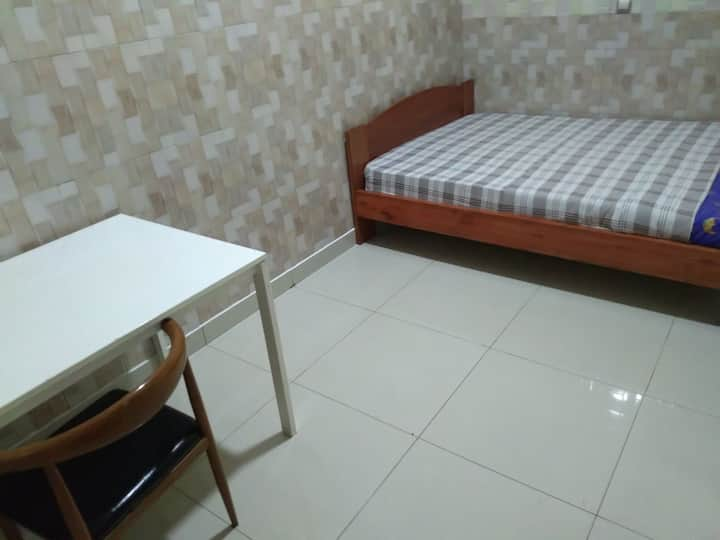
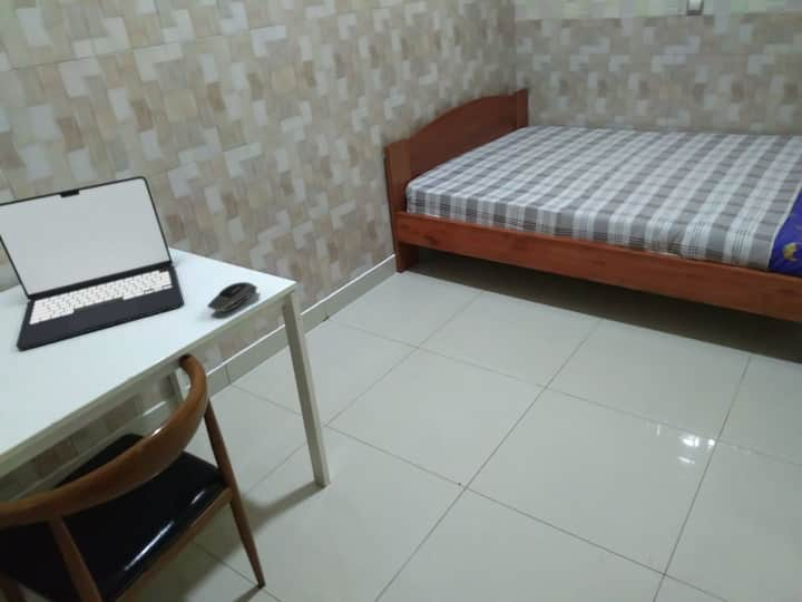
+ laptop (86, 256)
+ computer mouse (233, 295)
